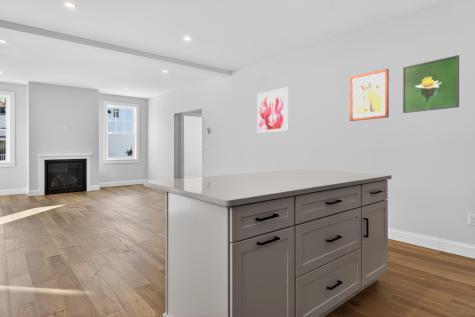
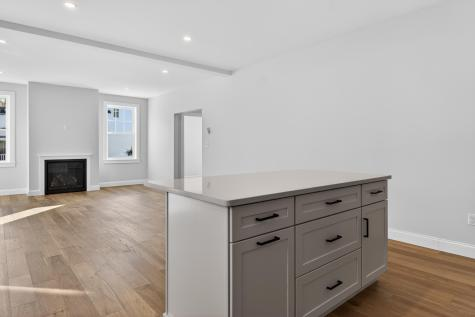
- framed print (429, 85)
- wall art (368, 96)
- wall art (271, 111)
